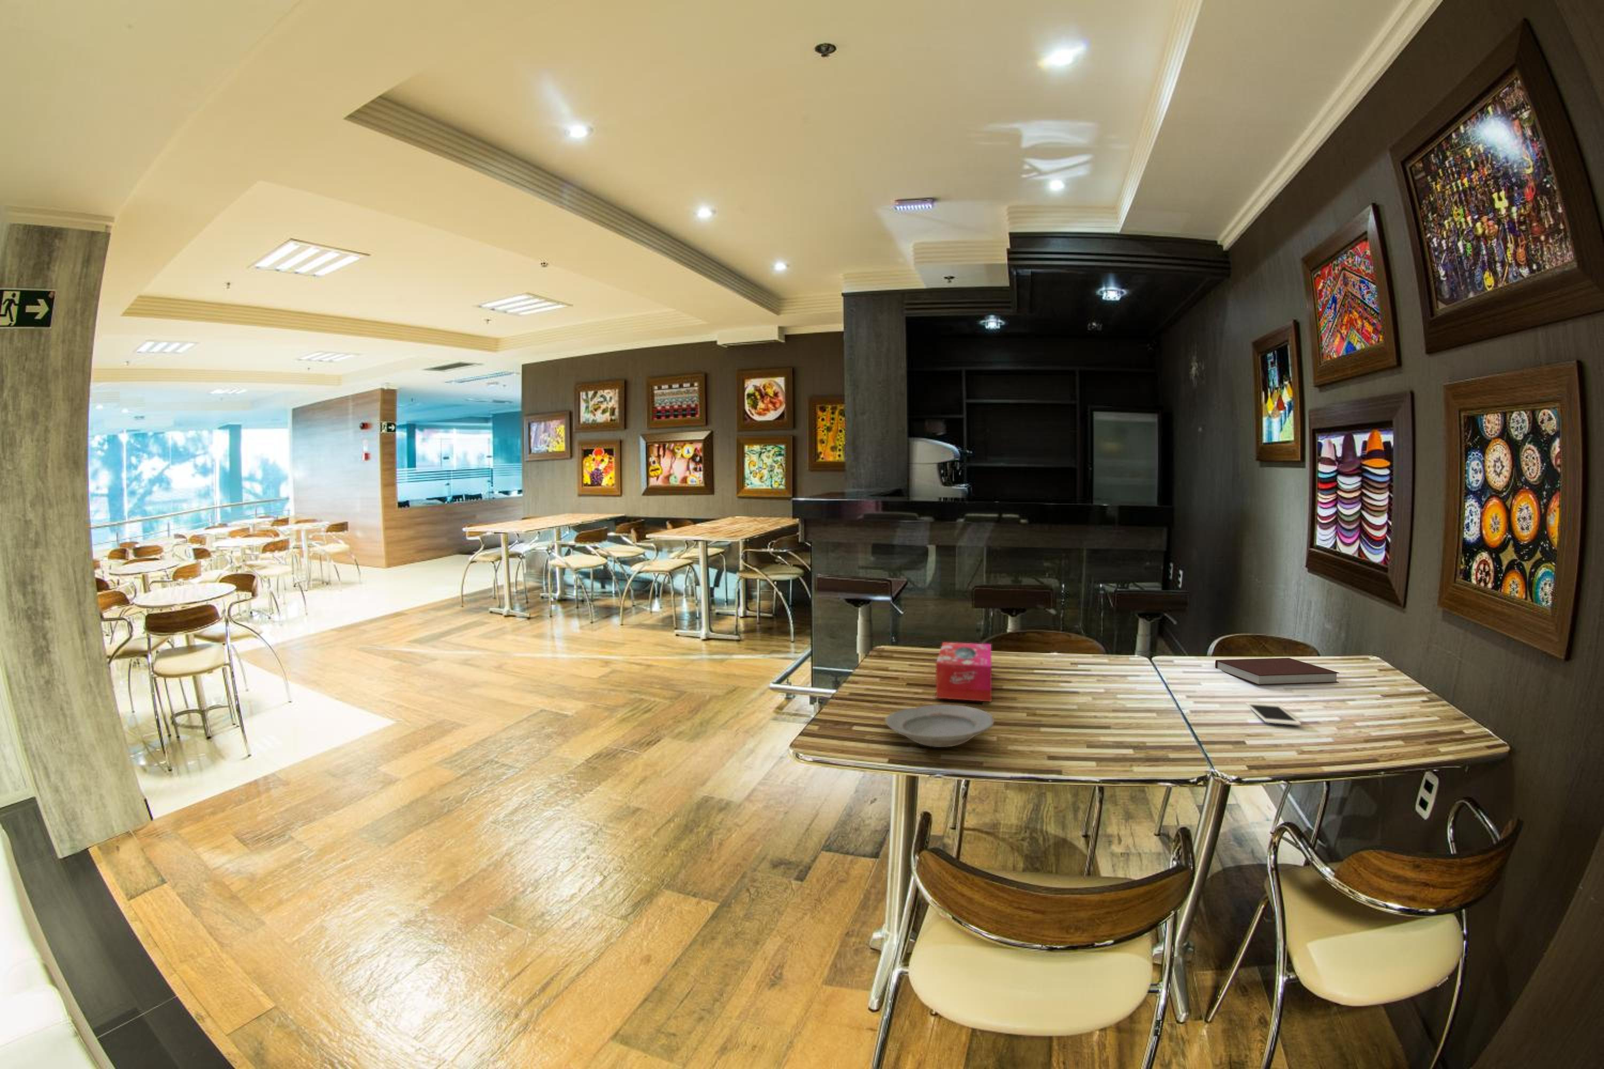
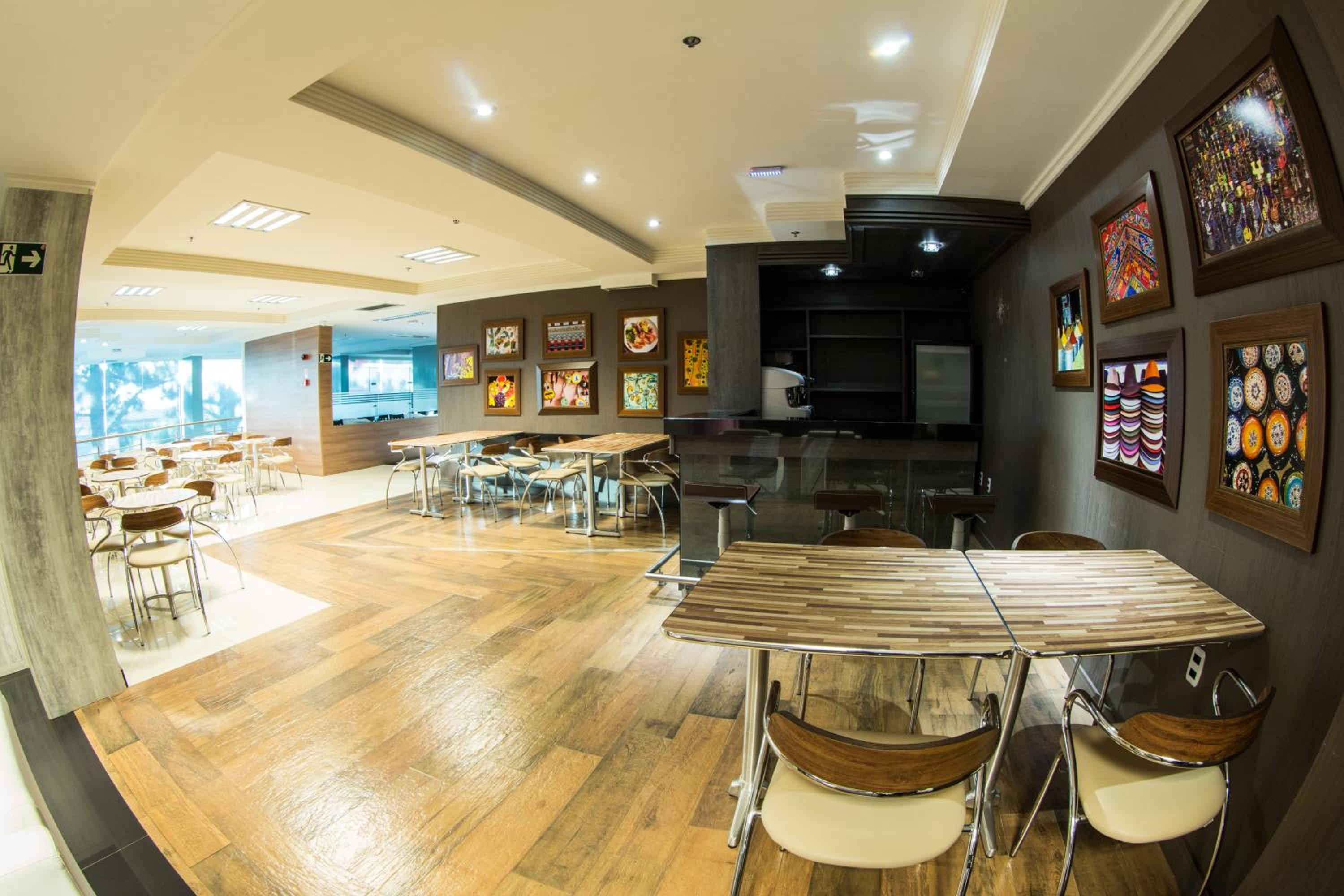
- tissue box (966, 669)
- plate (939, 728)
- cell phone (1271, 713)
- notebook (1275, 671)
